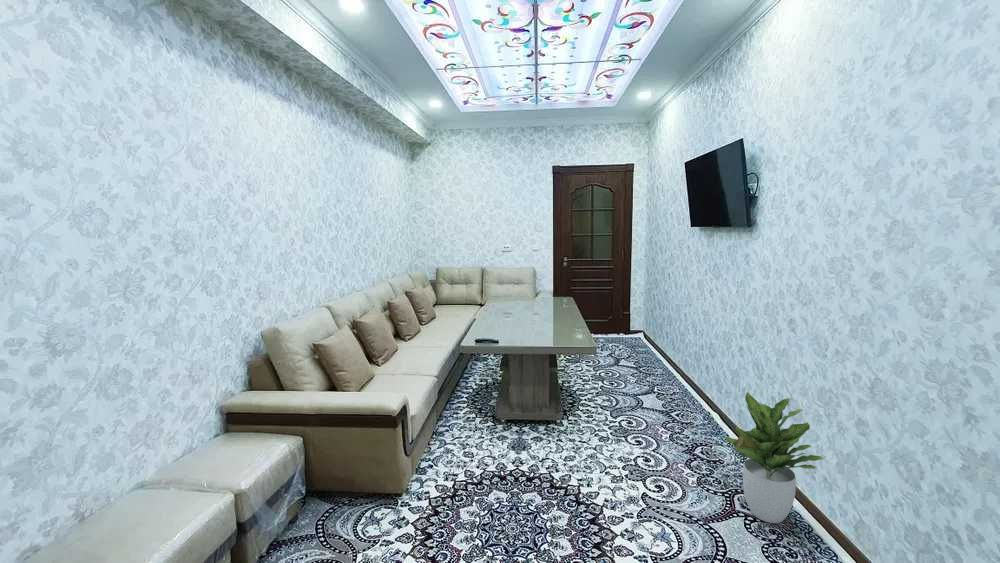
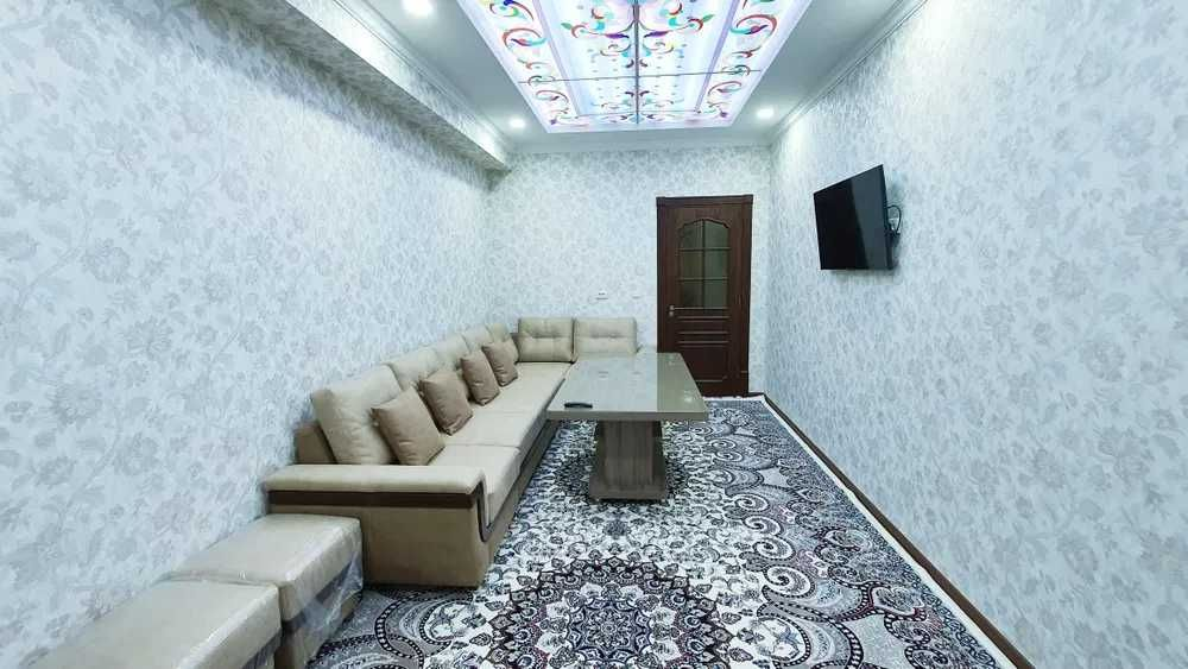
- potted plant (766, 454)
